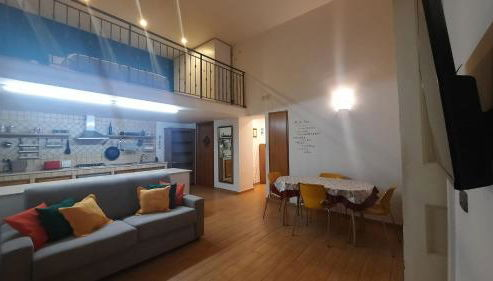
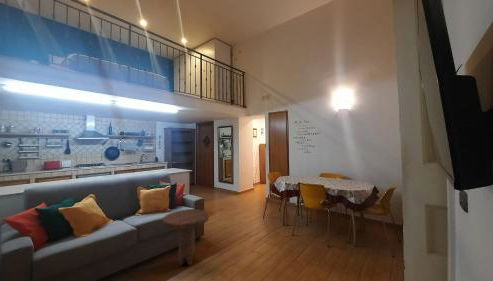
+ side table (186, 238)
